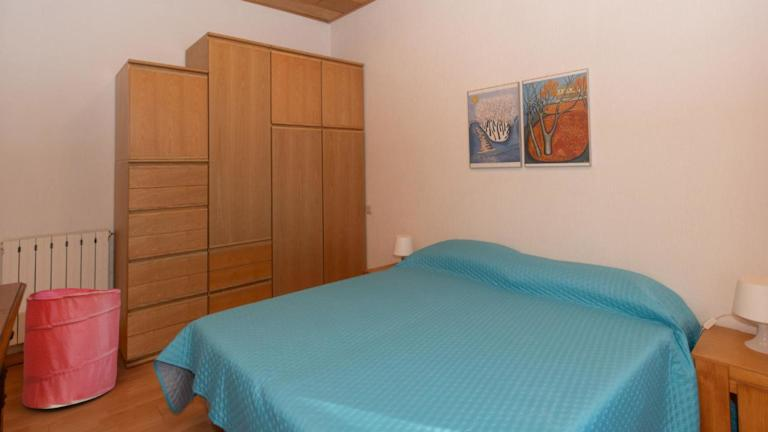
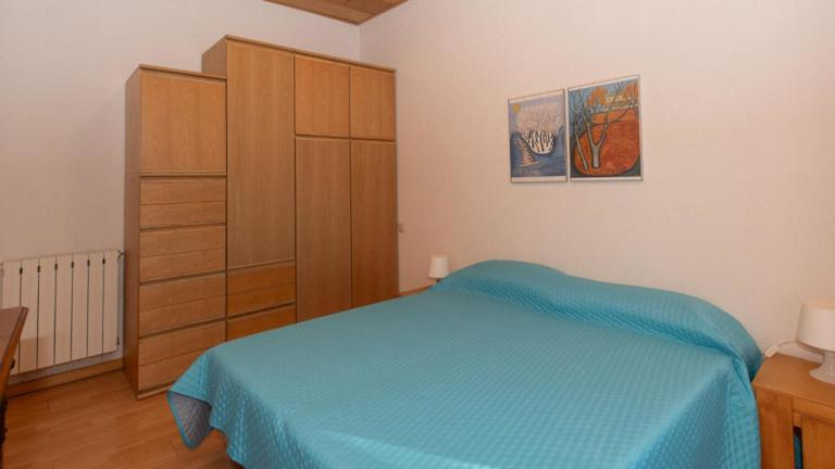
- laundry hamper (75, 339)
